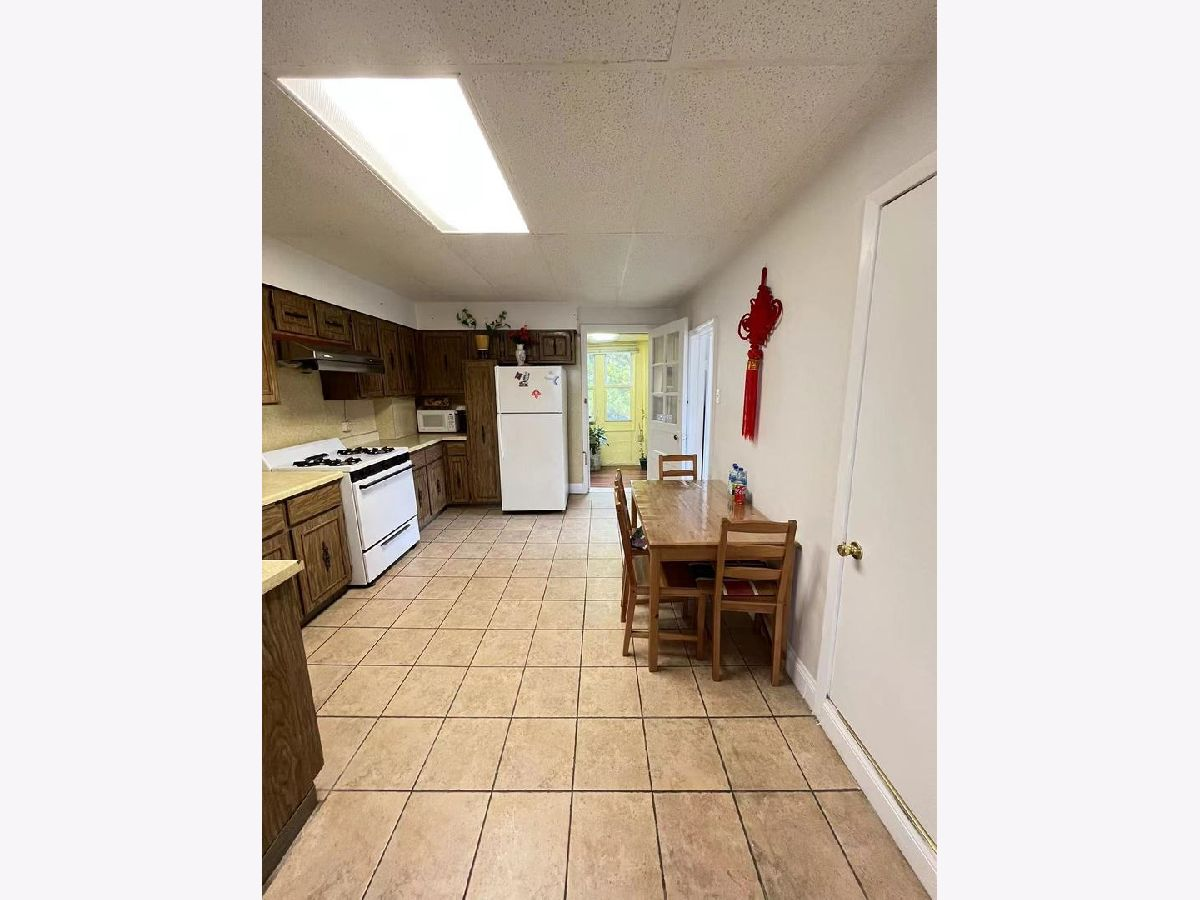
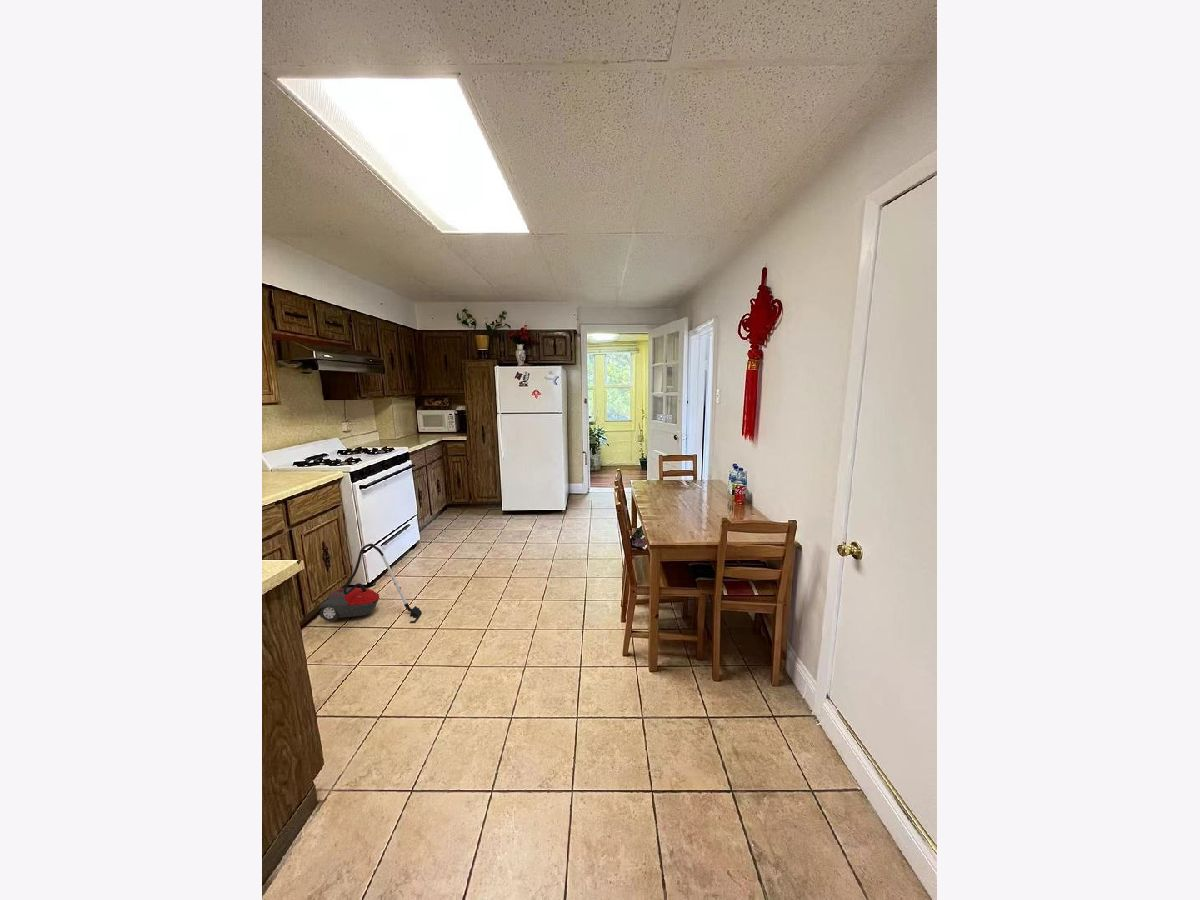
+ vacuum cleaner (364, 586)
